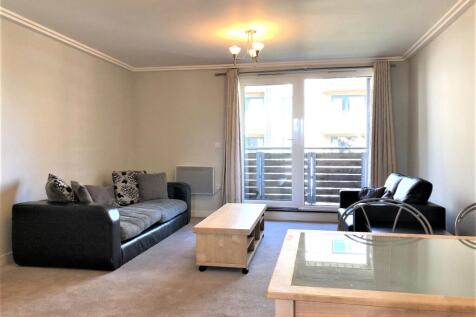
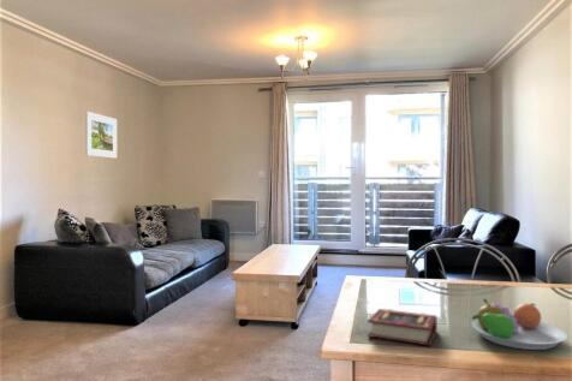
+ fruit bowl (513, 320)
+ book (403, 325)
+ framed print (101, 136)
